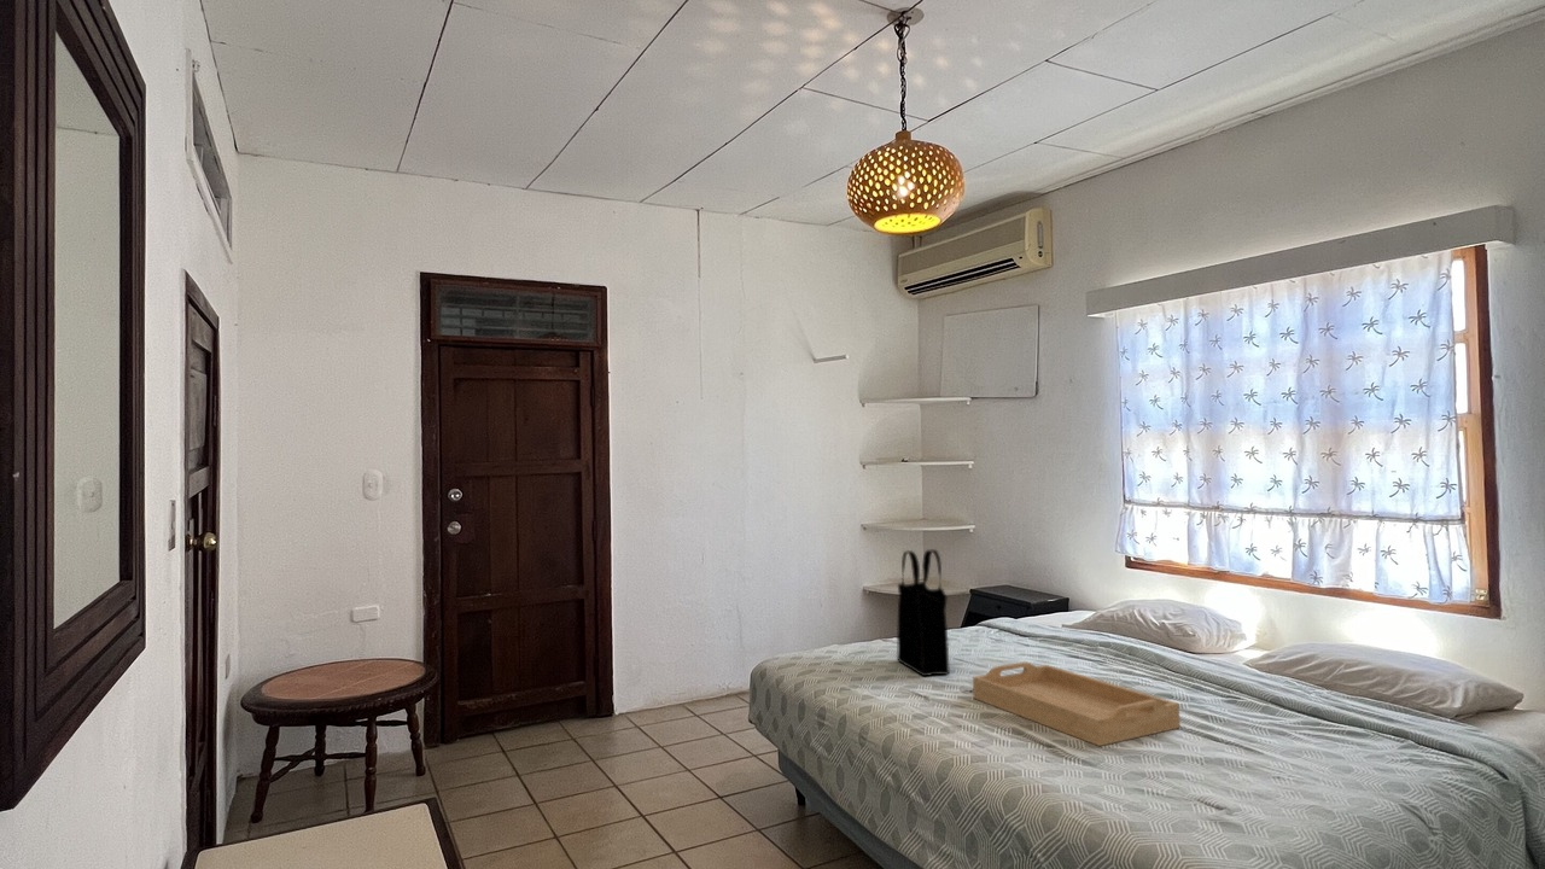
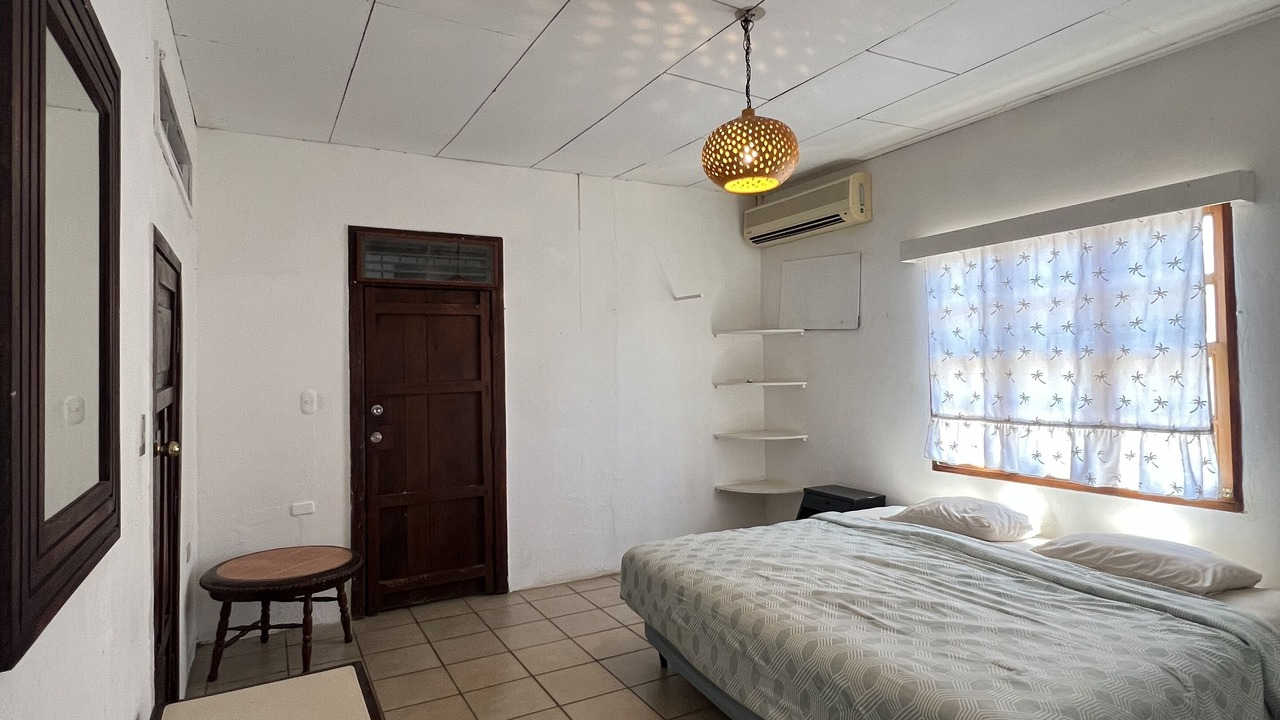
- tote bag (921, 608)
- serving tray (1069, 696)
